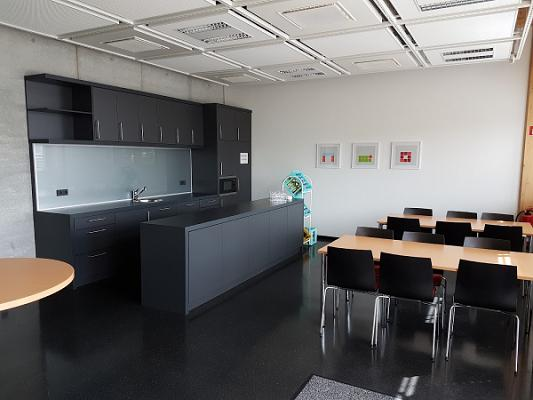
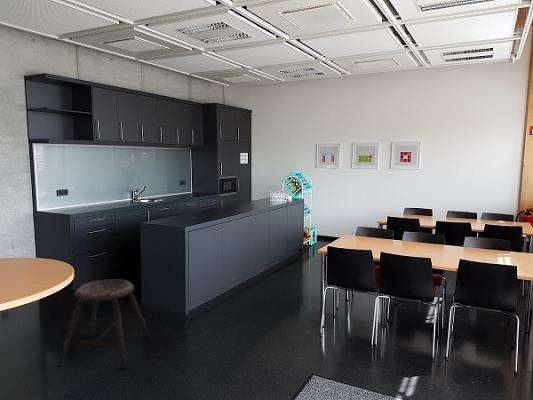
+ stool (106, 319)
